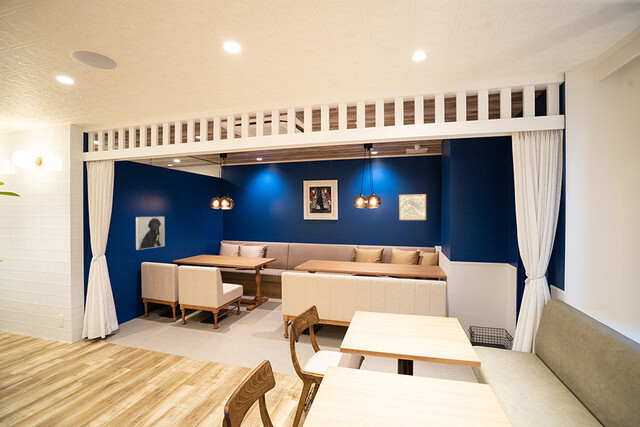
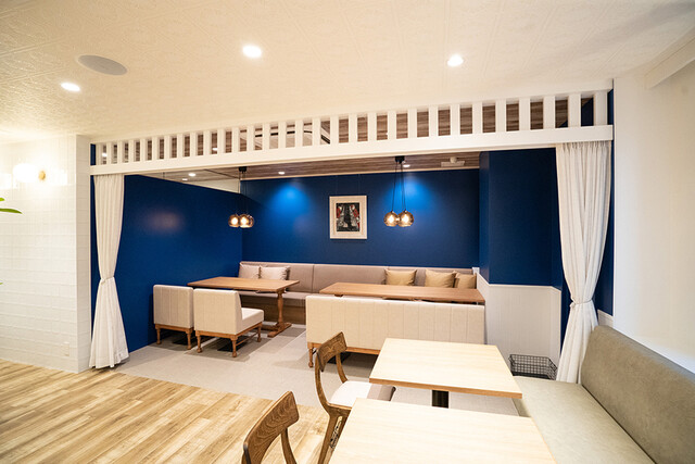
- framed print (150, 232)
- wall art (412, 207)
